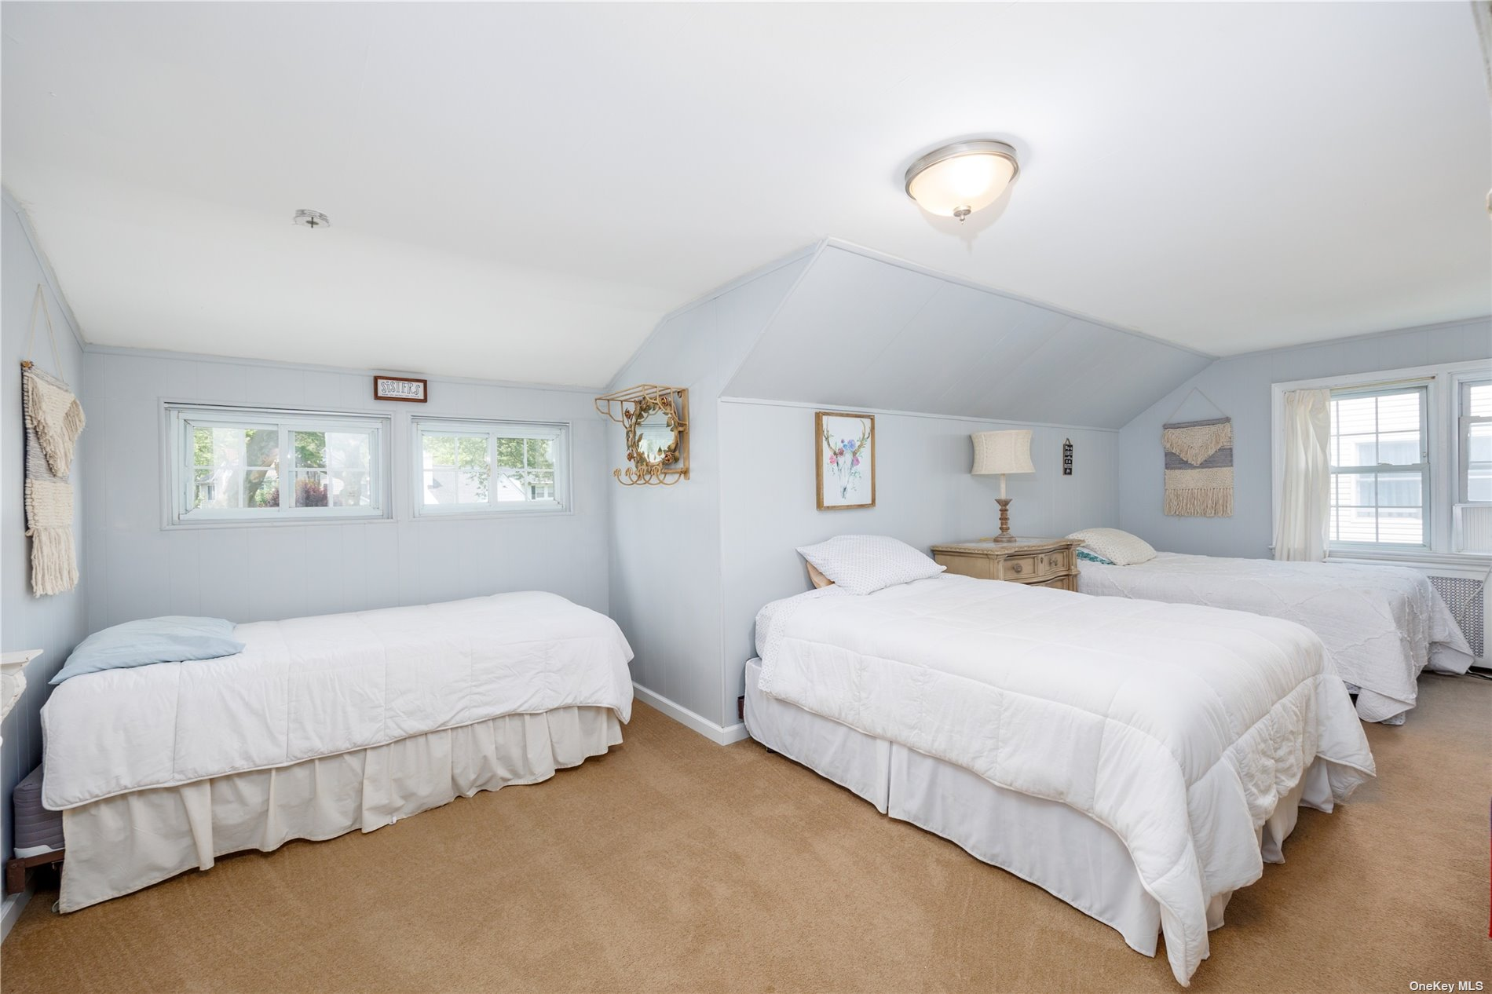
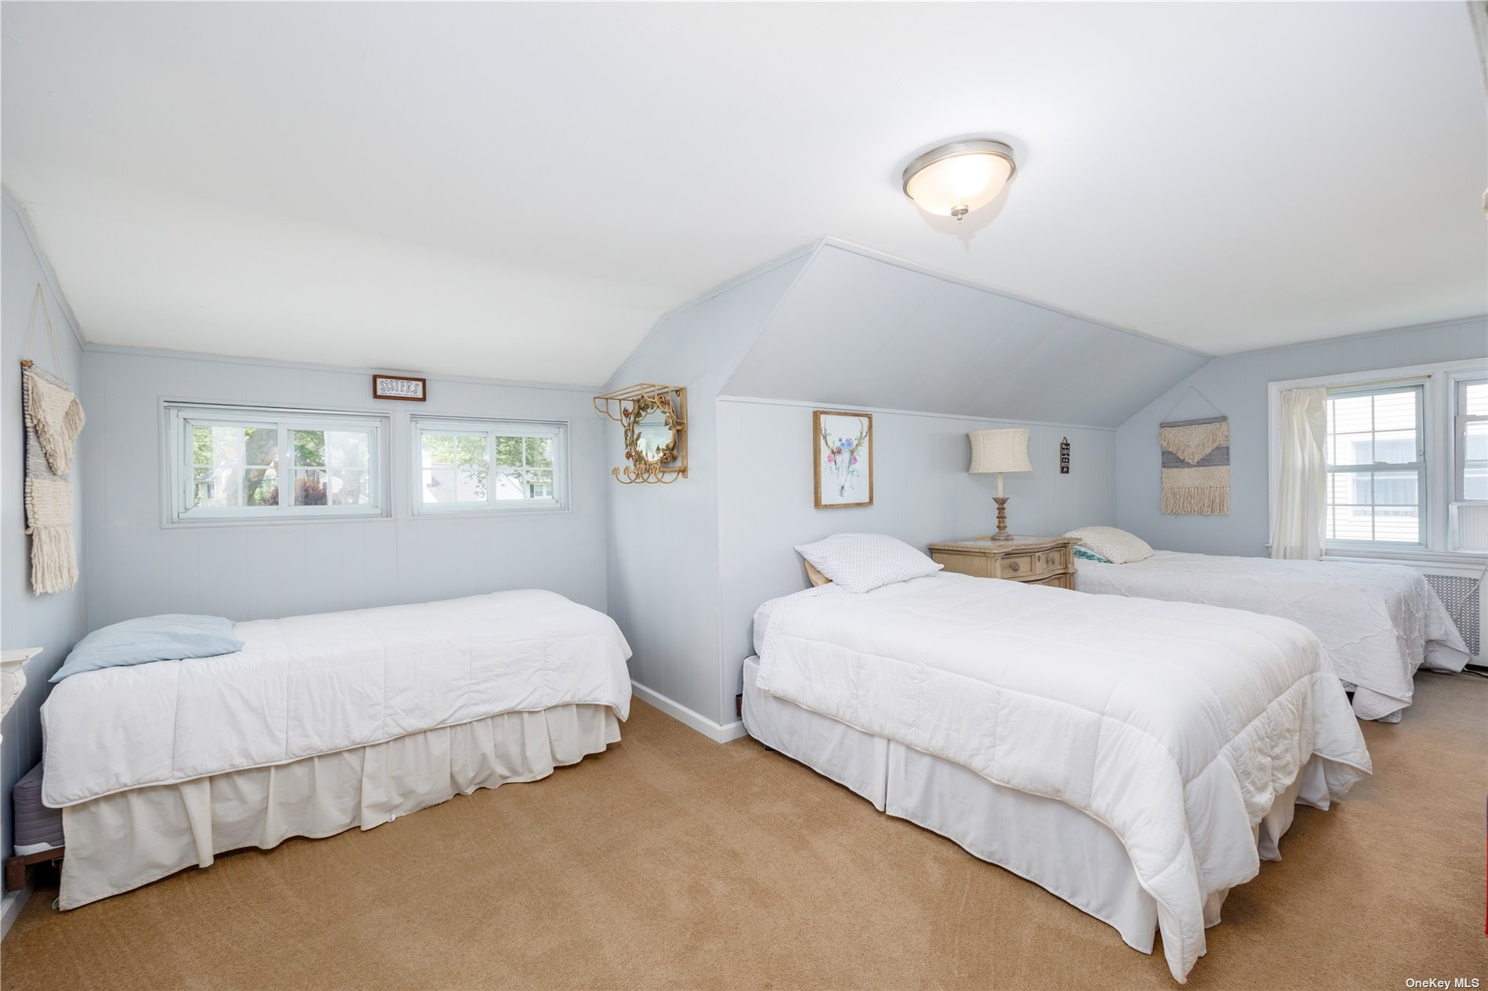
- smoke detector (311, 219)
